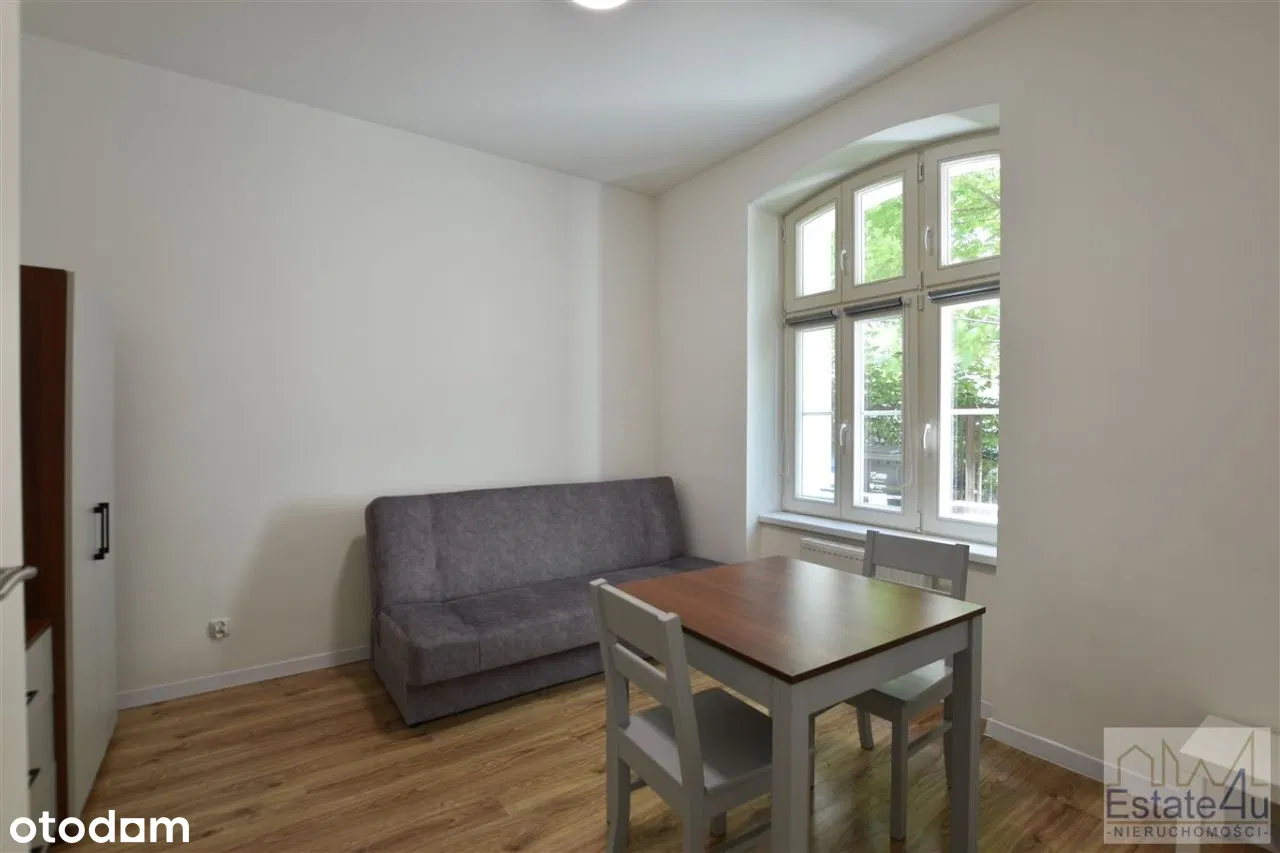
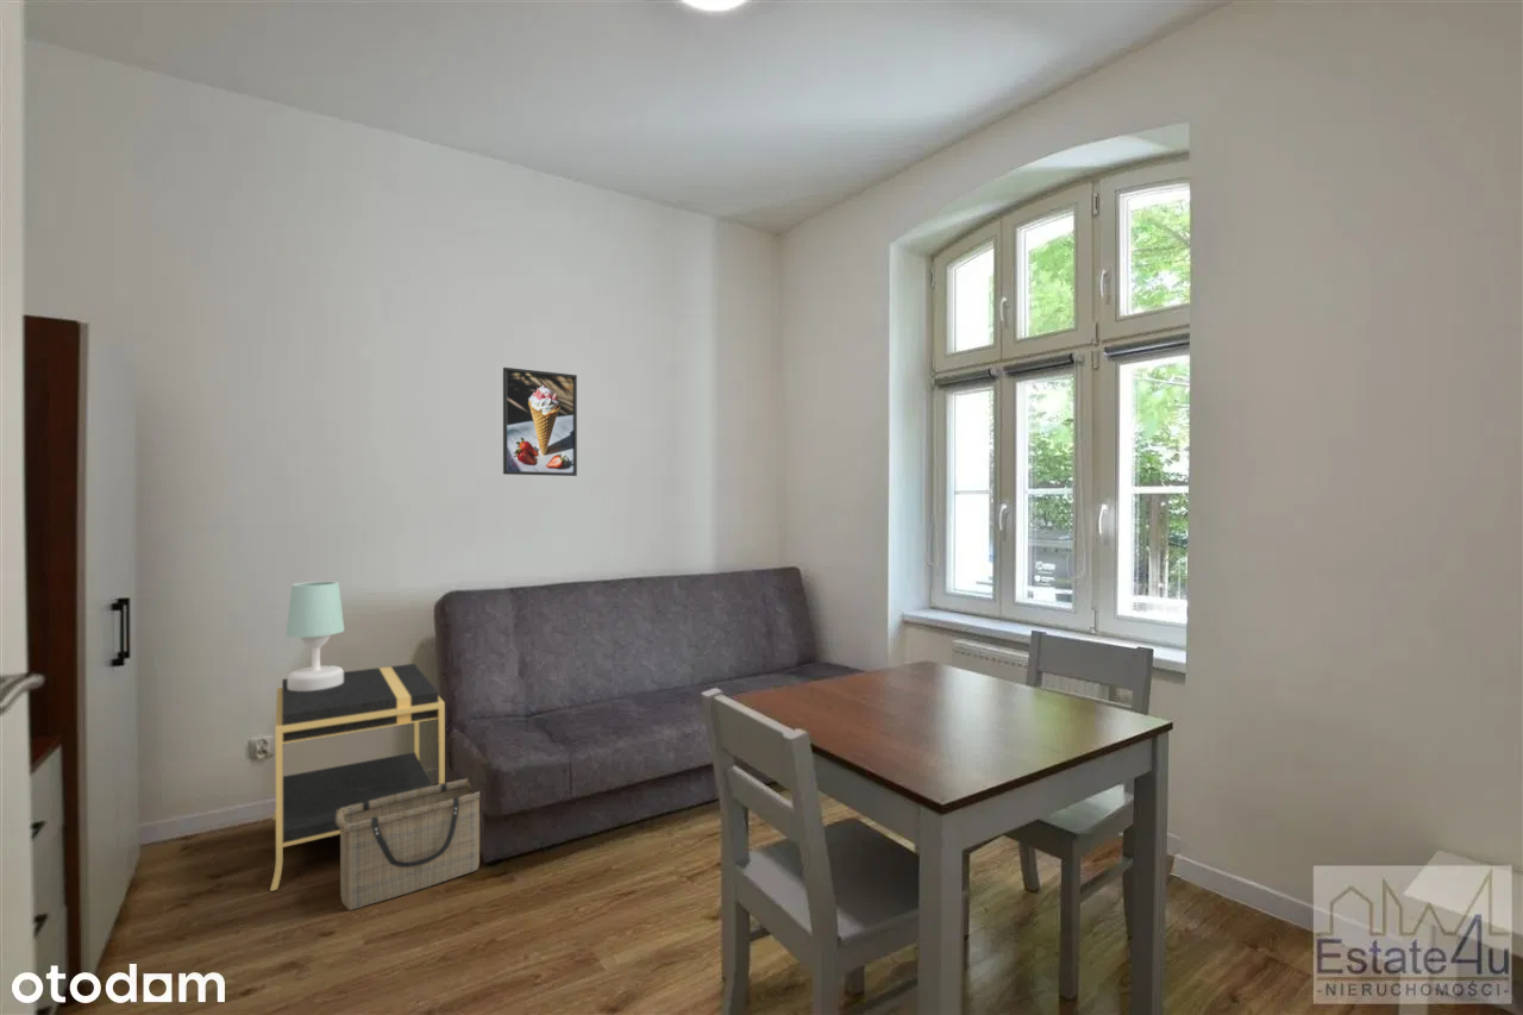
+ table lamp (315, 633)
+ basket (412, 840)
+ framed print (540, 422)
+ nightstand (357, 763)
